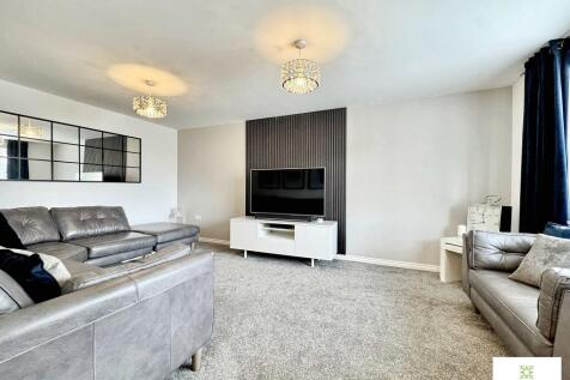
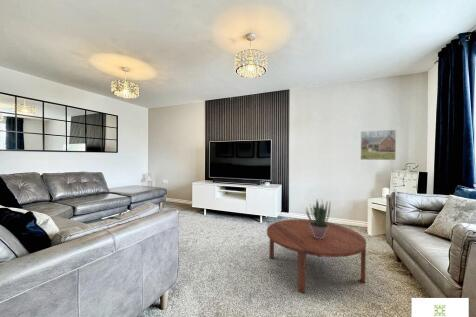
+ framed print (377, 145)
+ potted plant (318, 217)
+ coffee table (312, 250)
